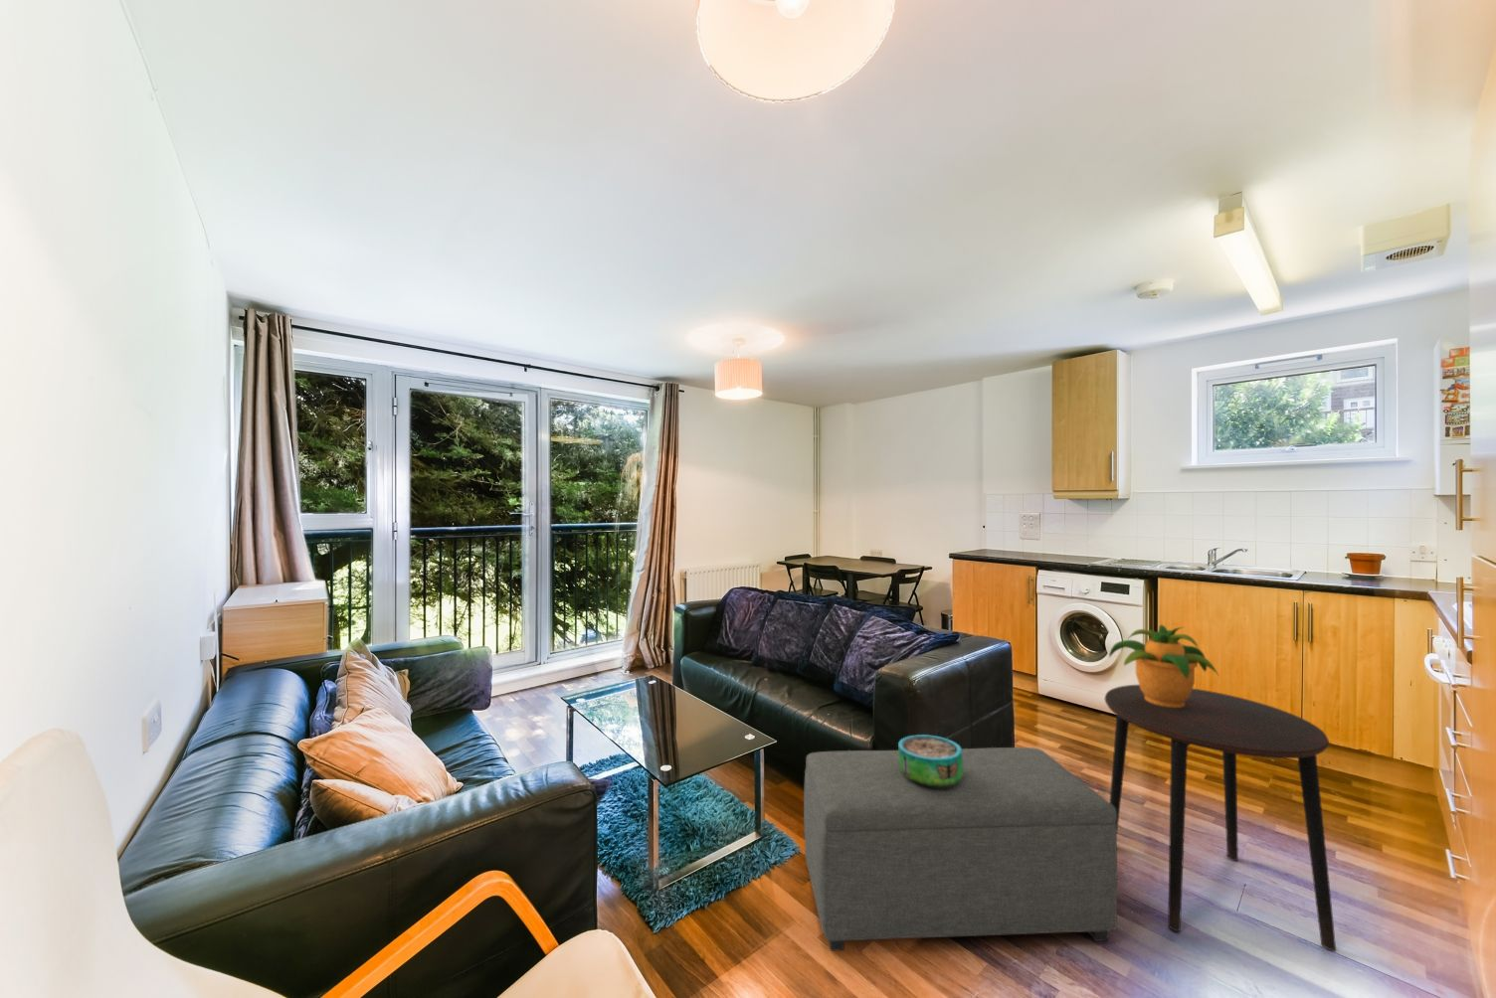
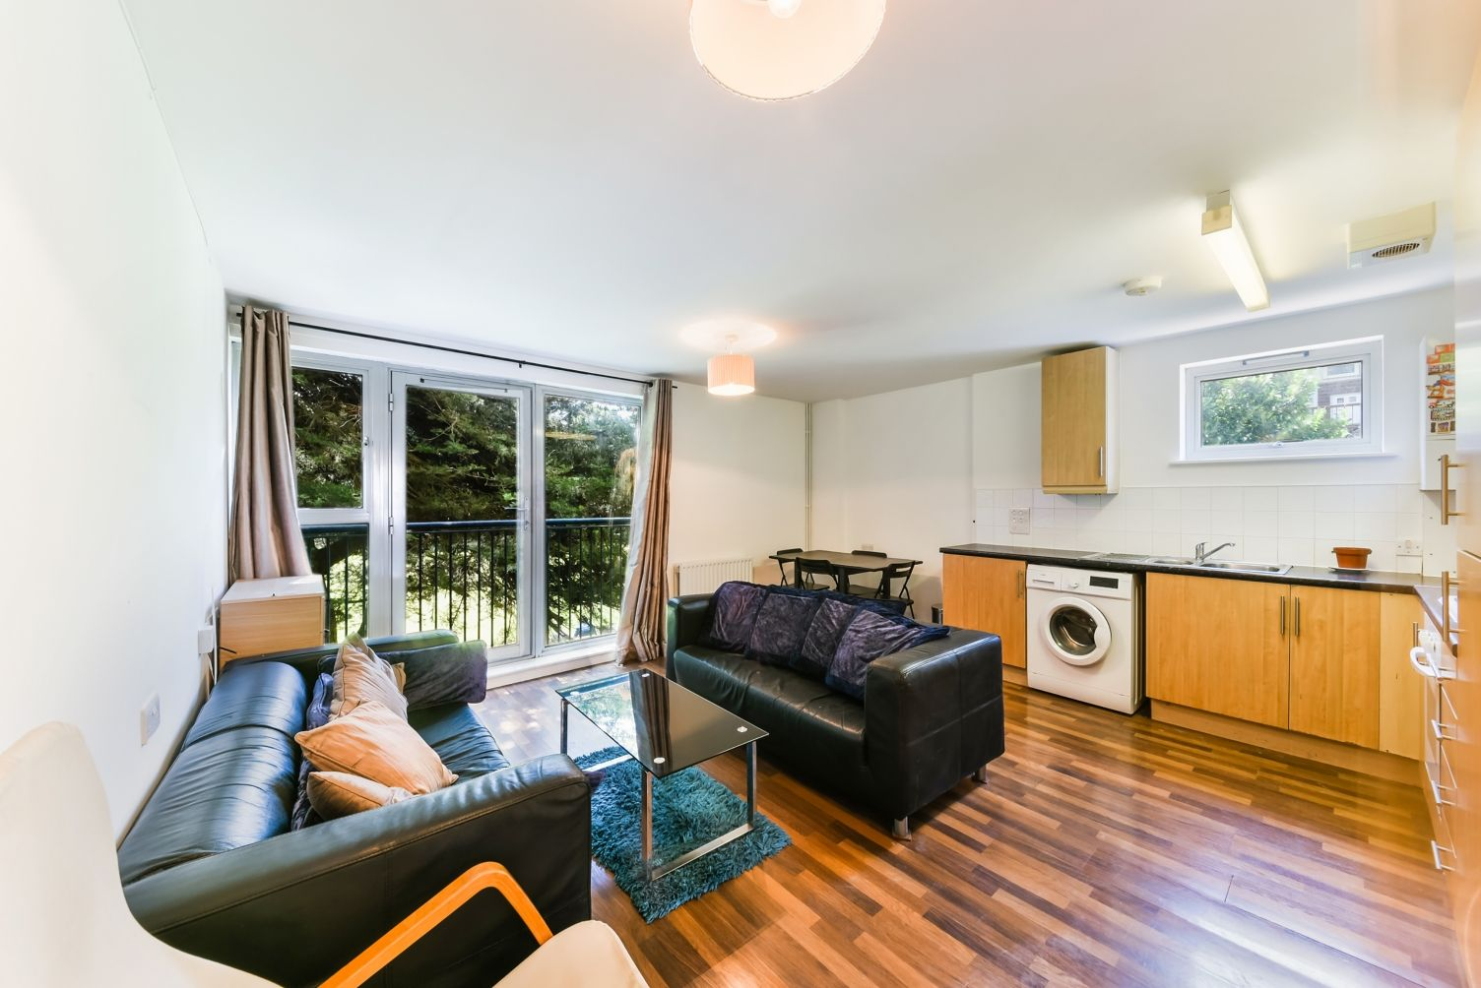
- decorative bowl (930, 760)
- ottoman (946, 836)
- side table (1224, 801)
- potted plant (1166, 663)
